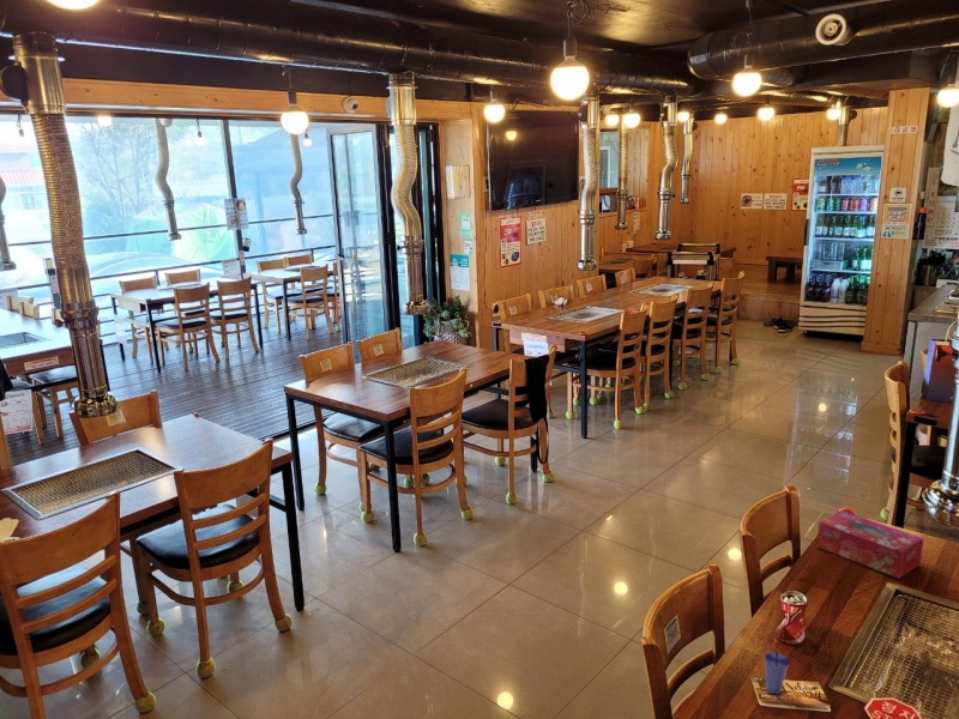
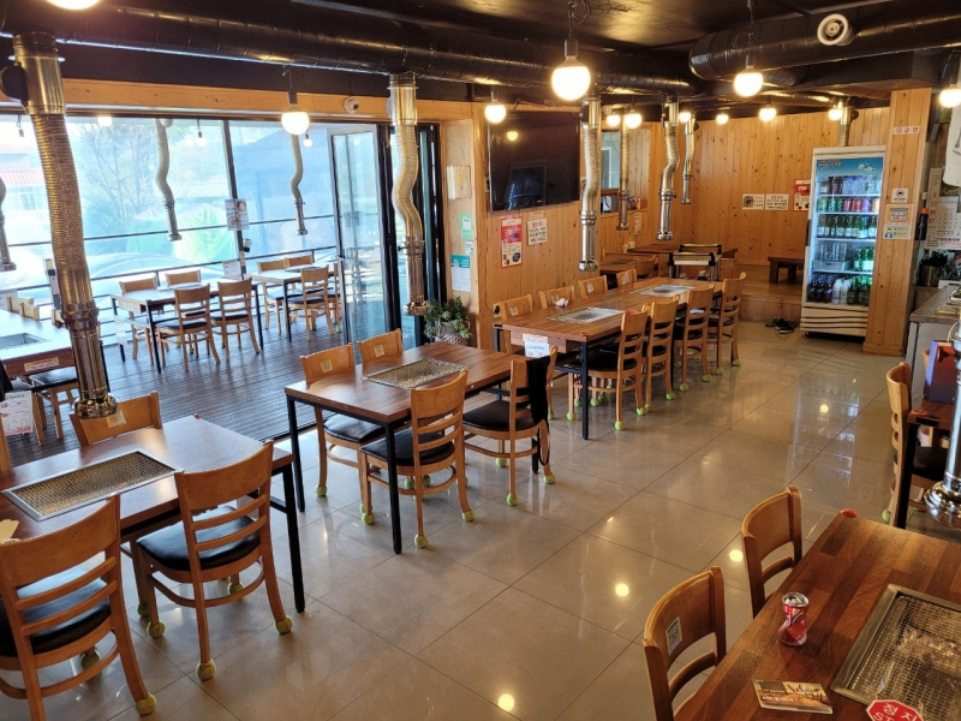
- tissue box (868, 542)
- straw (776, 664)
